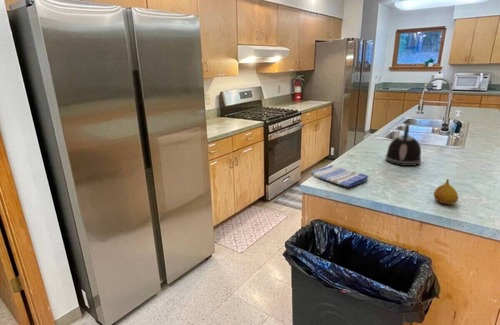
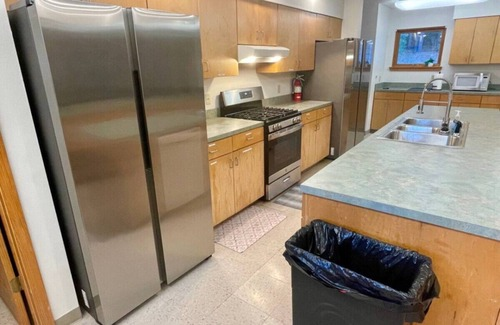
- kettle (405, 142)
- dish towel (338, 175)
- fruit (446, 190)
